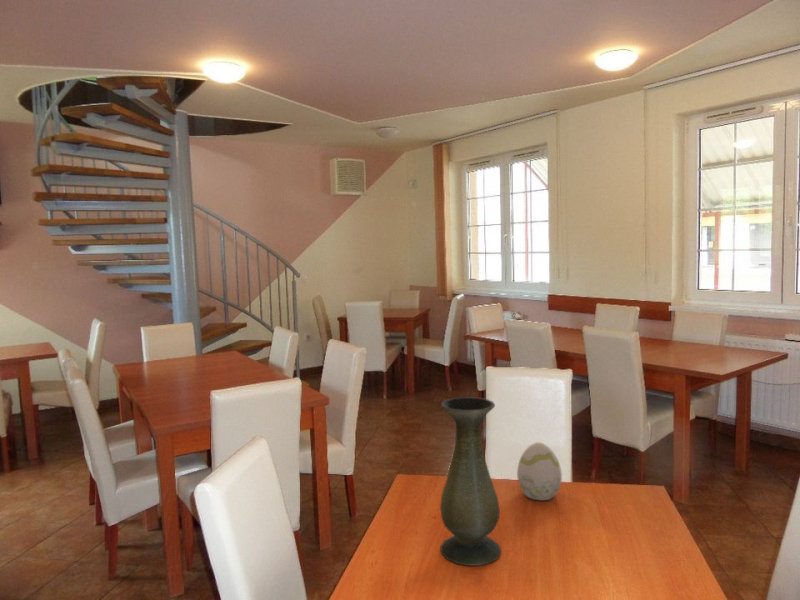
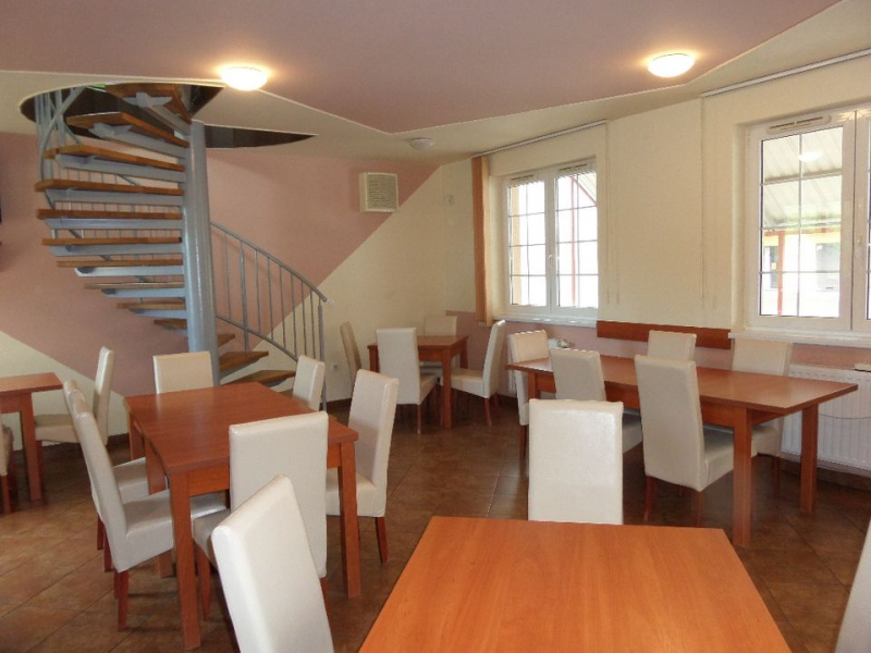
- decorative egg (539, 469)
- vase (469, 477)
